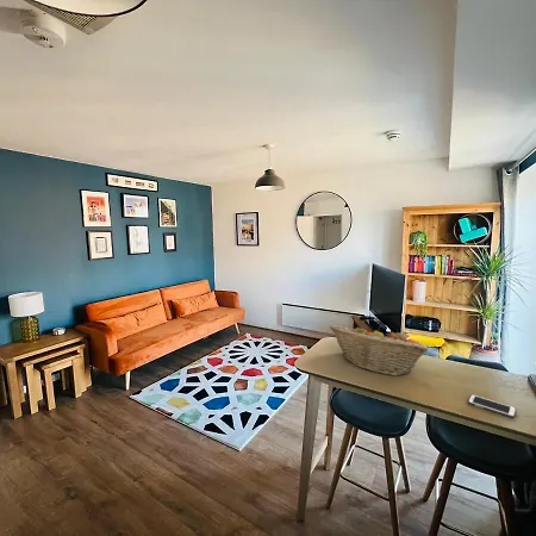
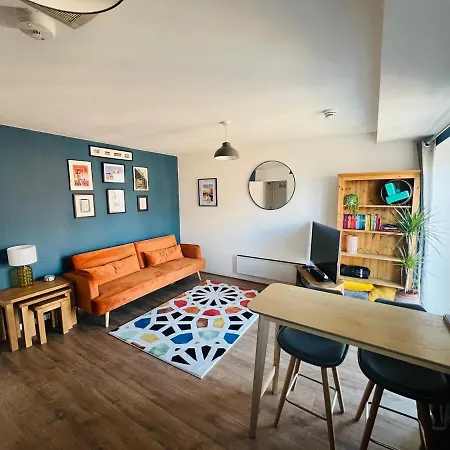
- cell phone (491, 405)
- fruit basket (374, 343)
